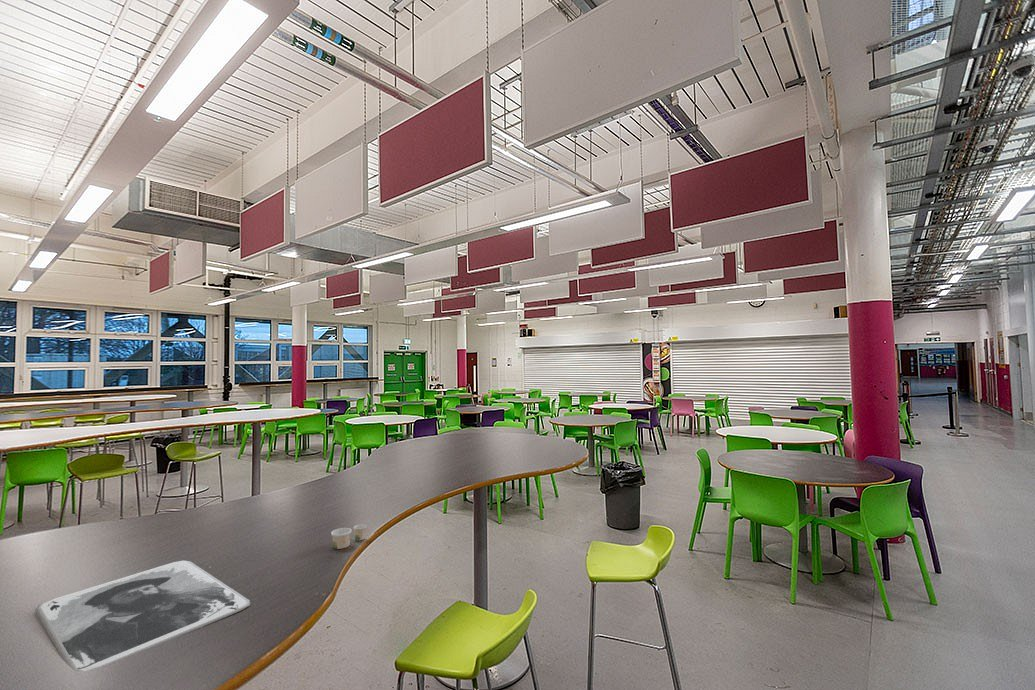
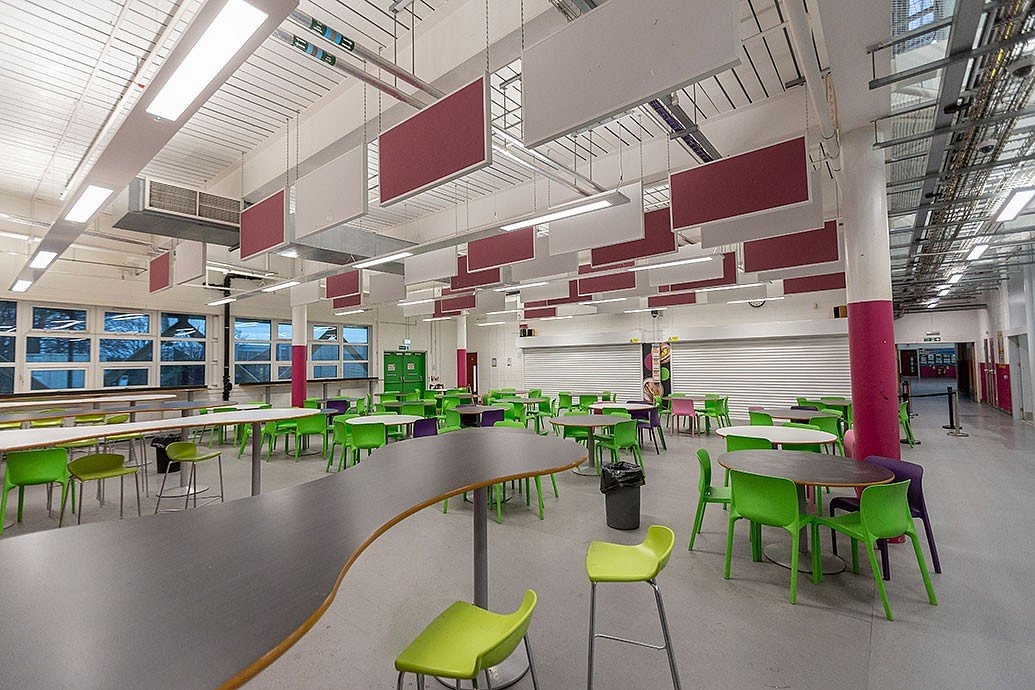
- paper cup (349, 535)
- tray (143, 604)
